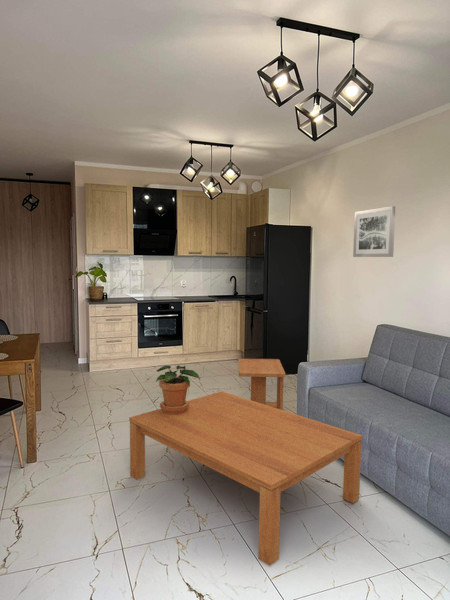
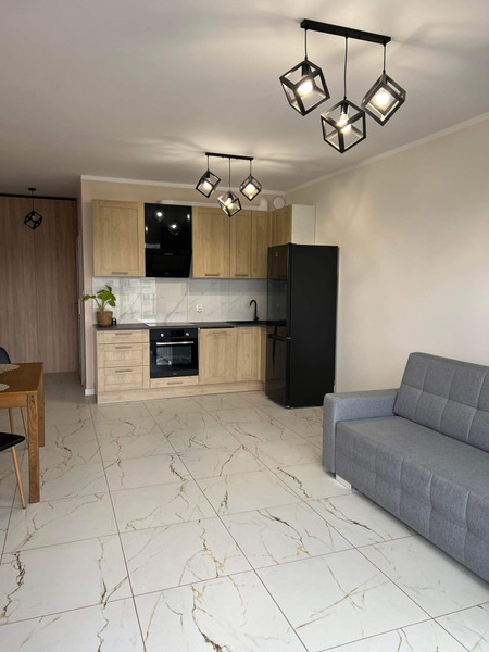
- potted plant (178, 389)
- side table (259, 390)
- wall art (372, 233)
- coffee table (239, 456)
